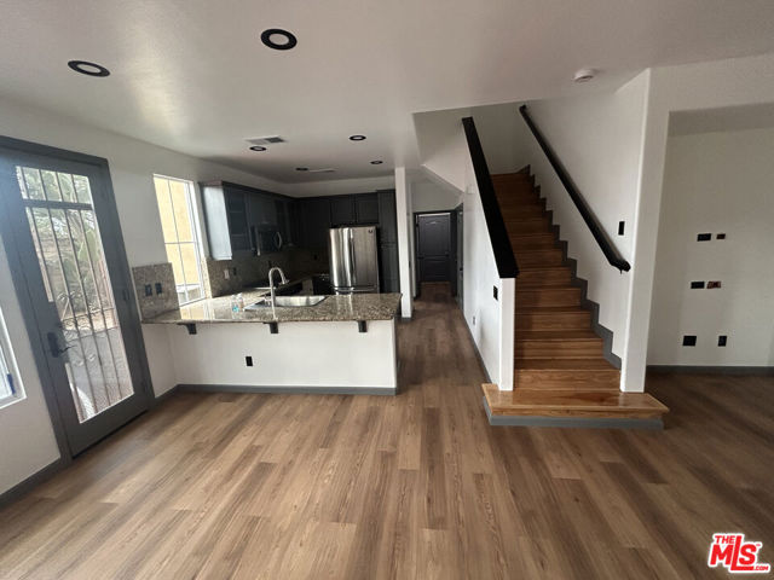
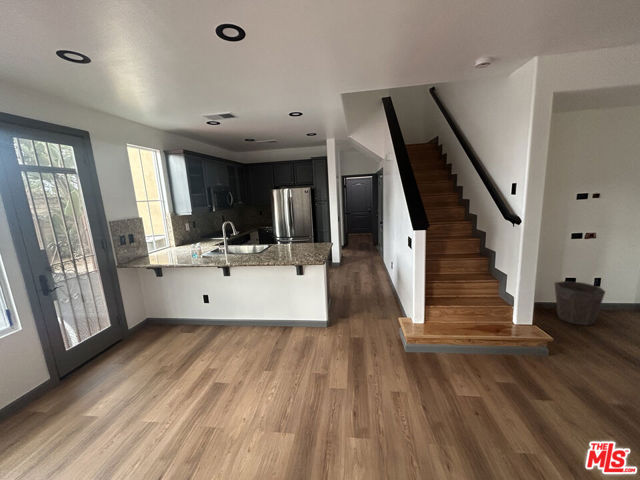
+ waste bin (576, 303)
